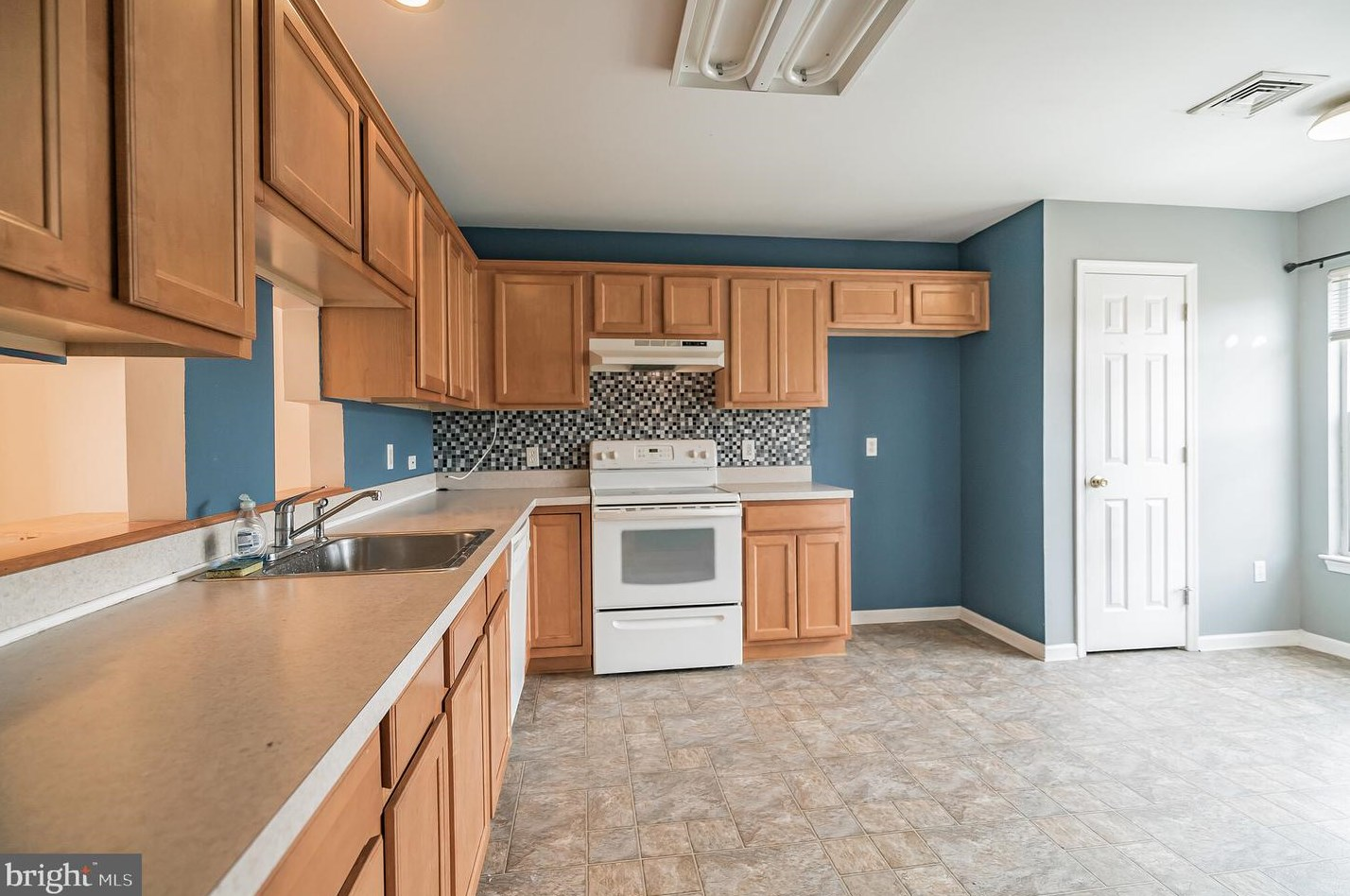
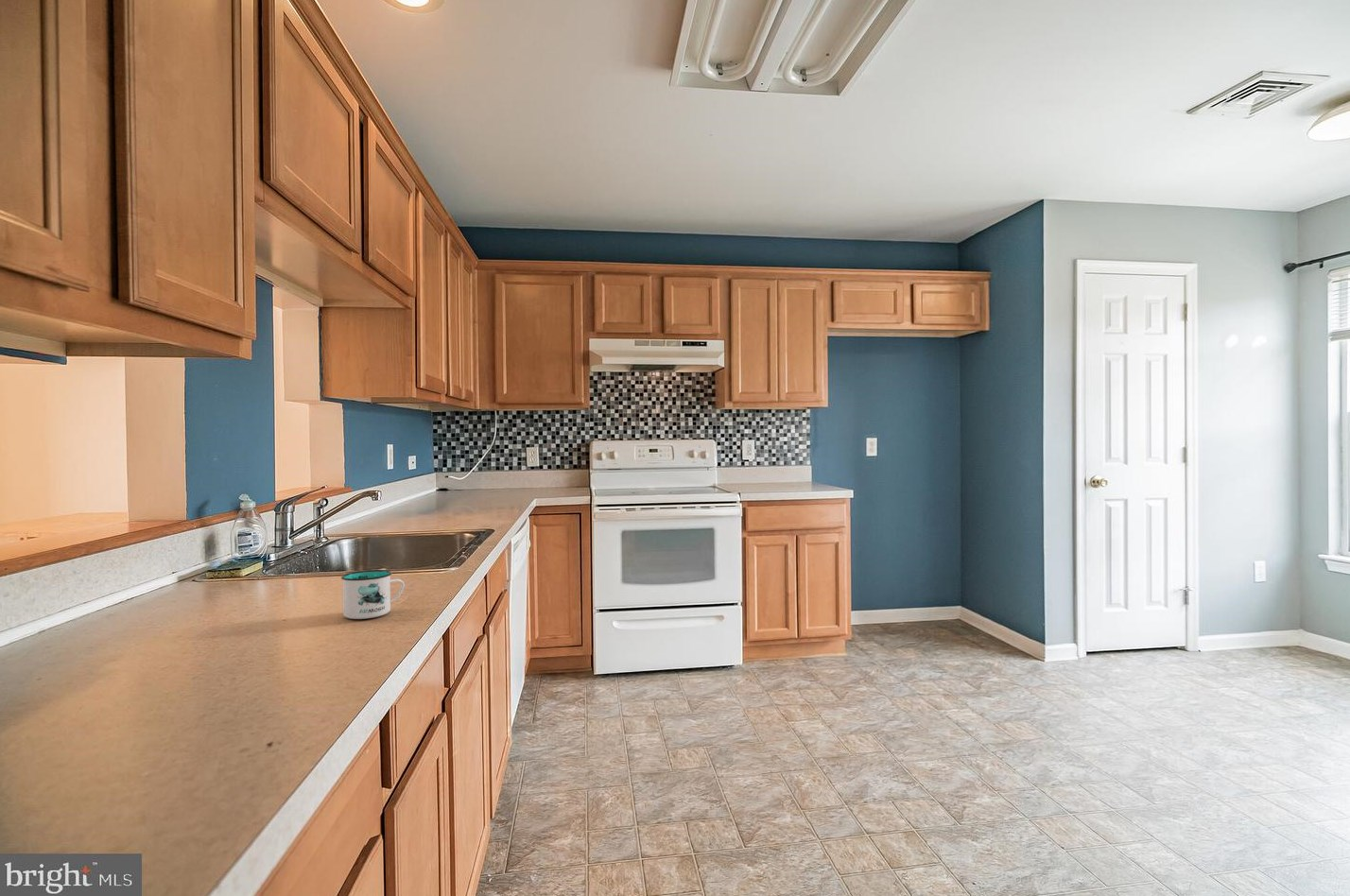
+ mug (373, 593)
